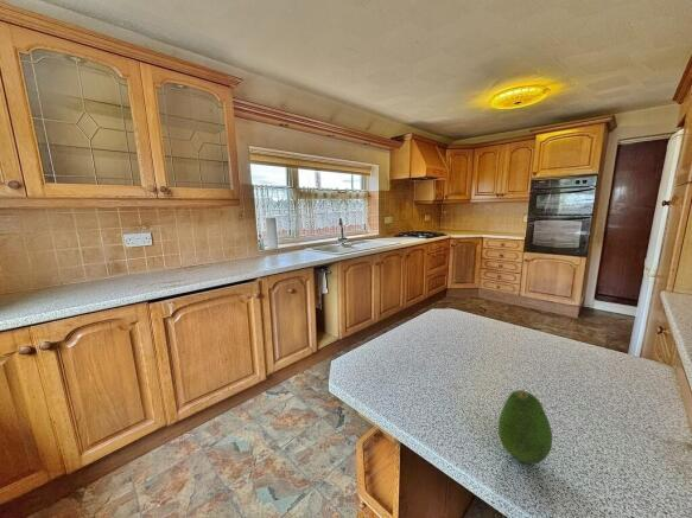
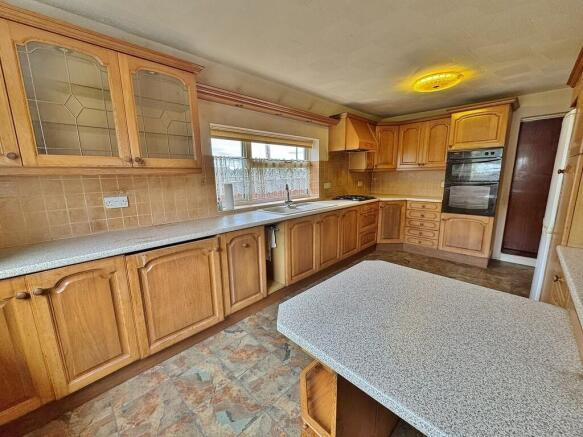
- fruit (525, 426)
